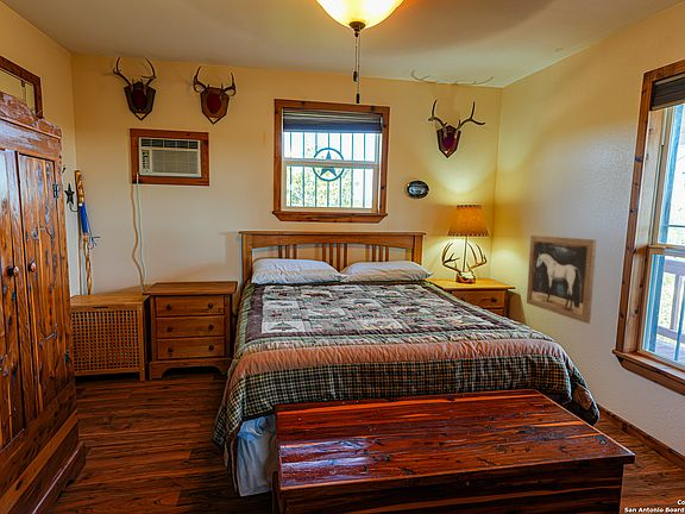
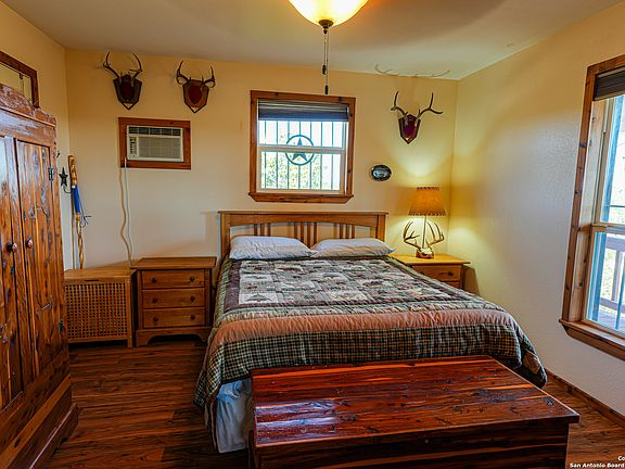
- wall art (557, 275)
